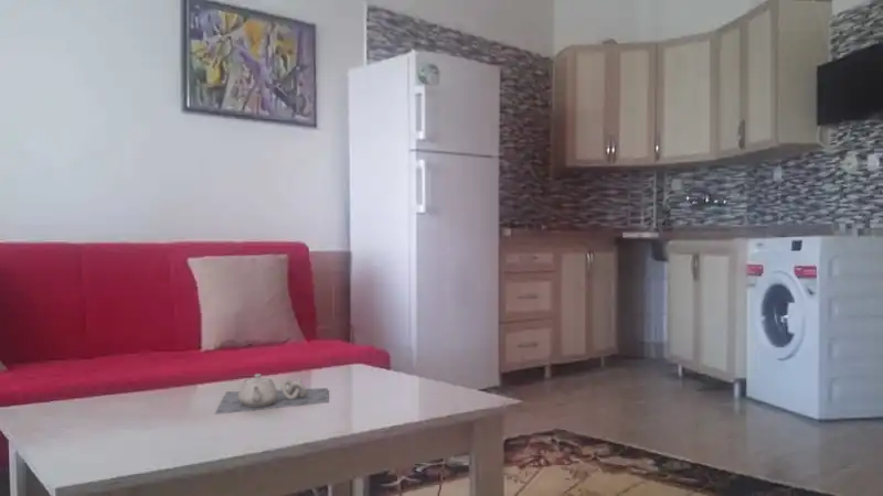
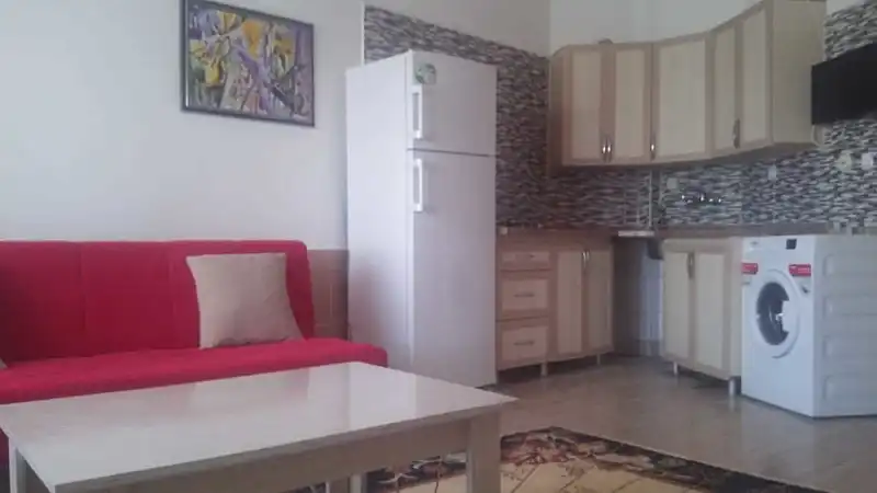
- teapot (274, 385)
